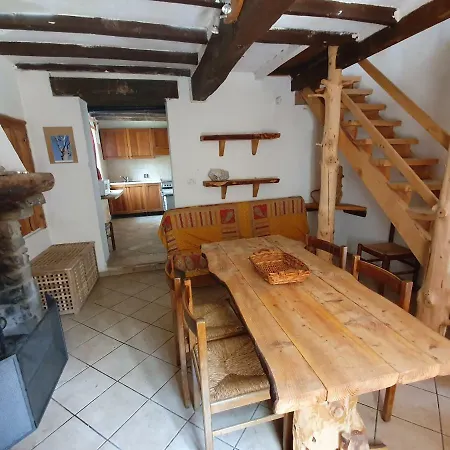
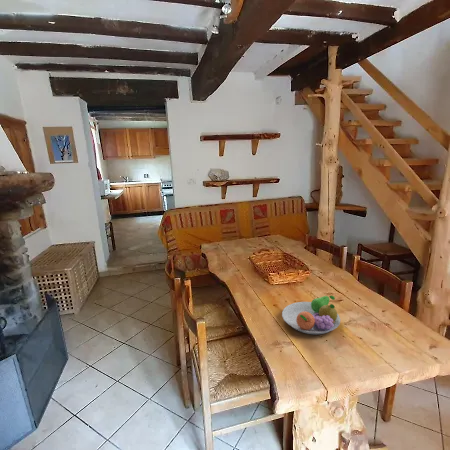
+ fruit bowl (312, 310)
